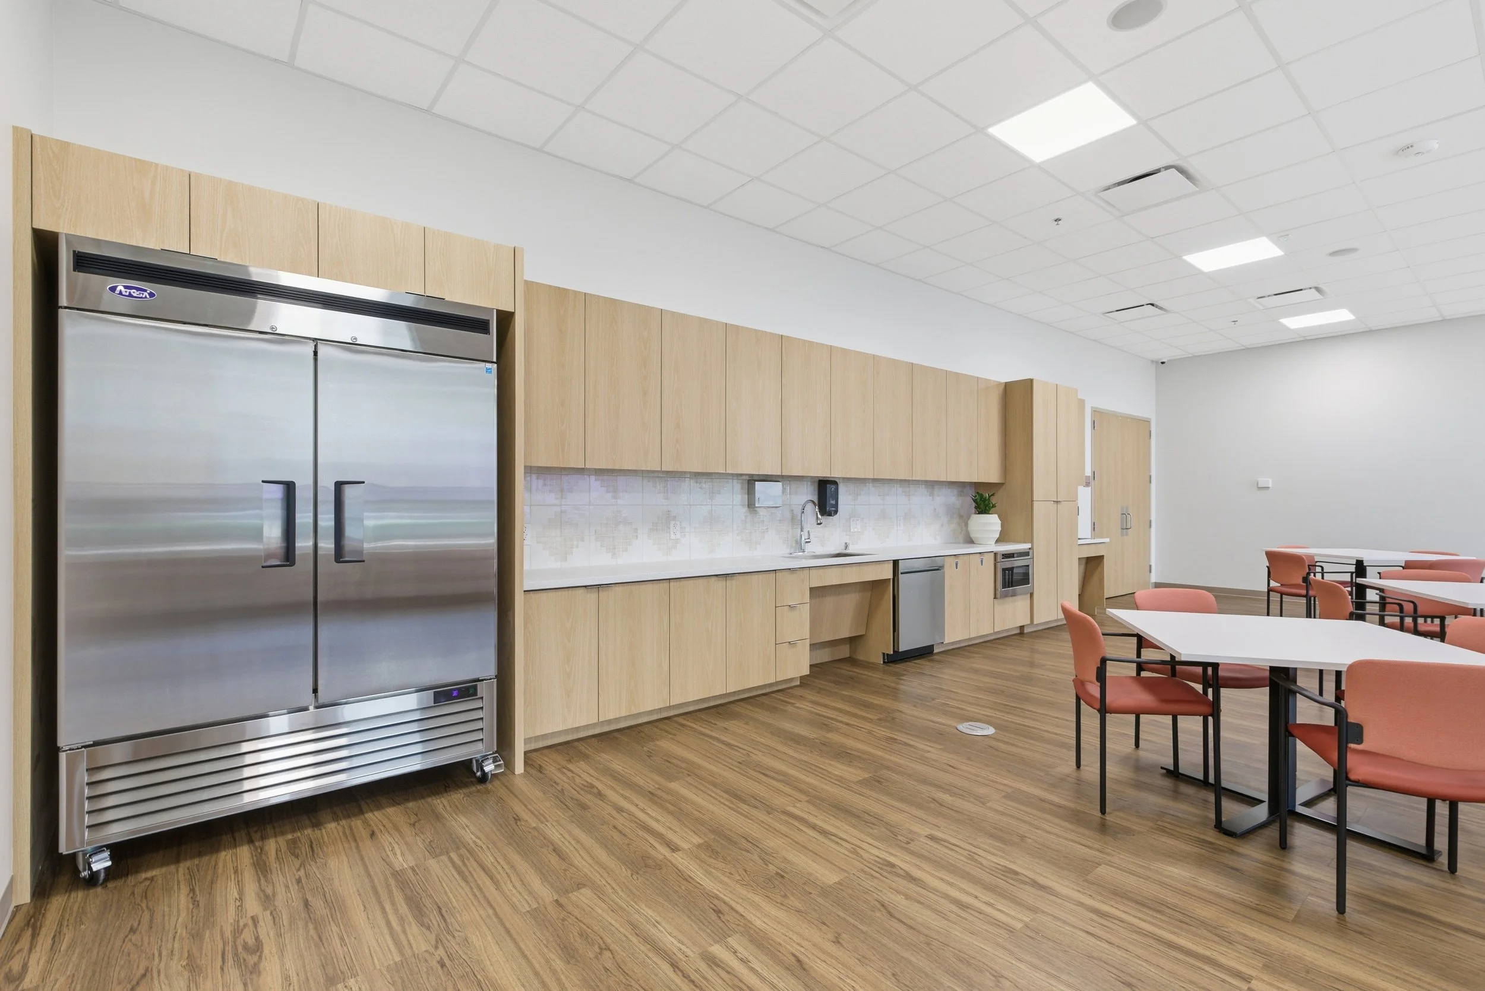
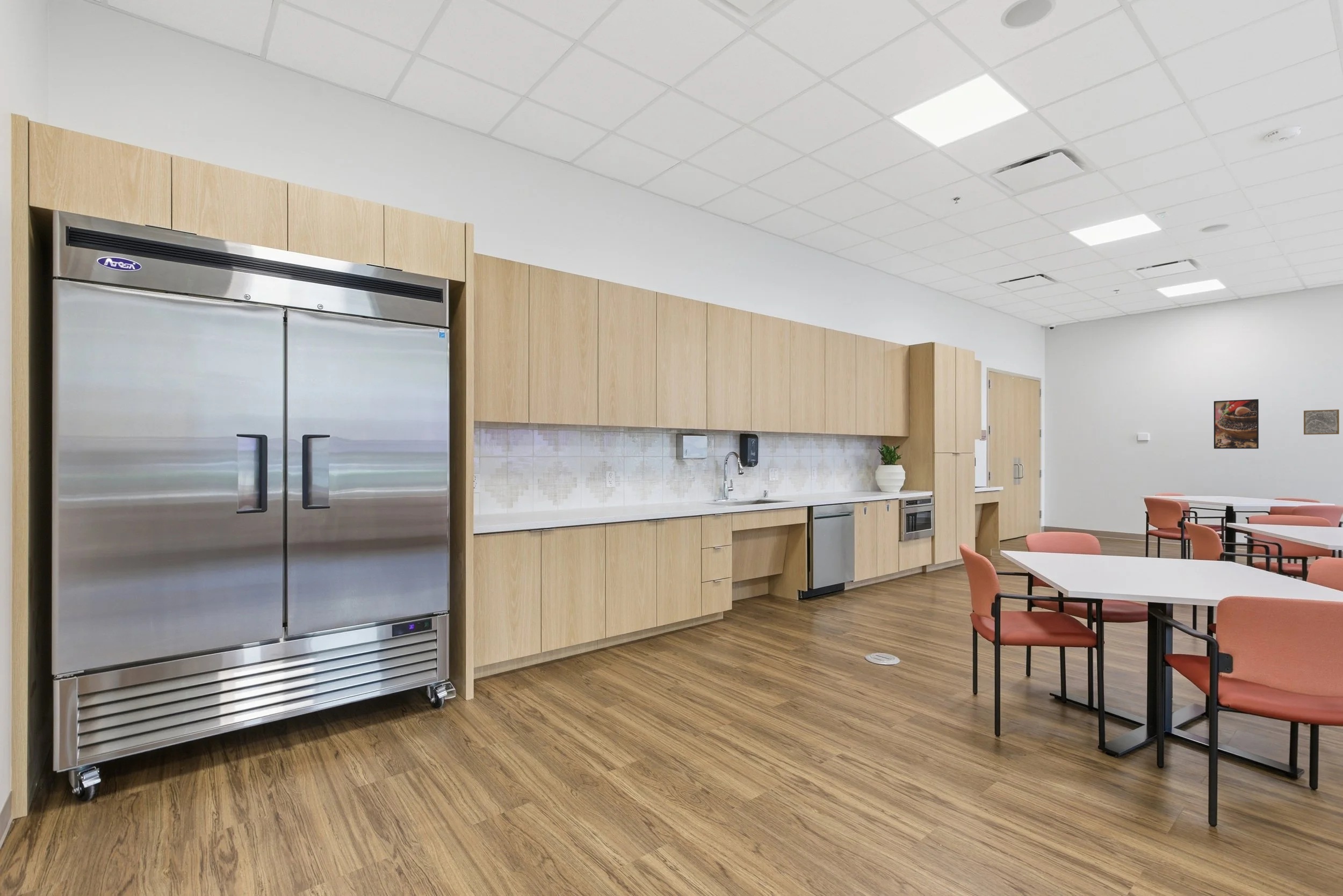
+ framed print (1236, 424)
+ wall art (1321, 422)
